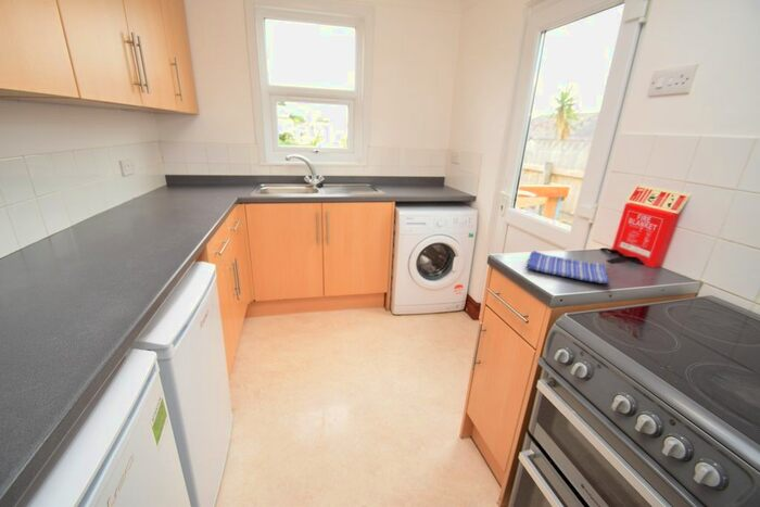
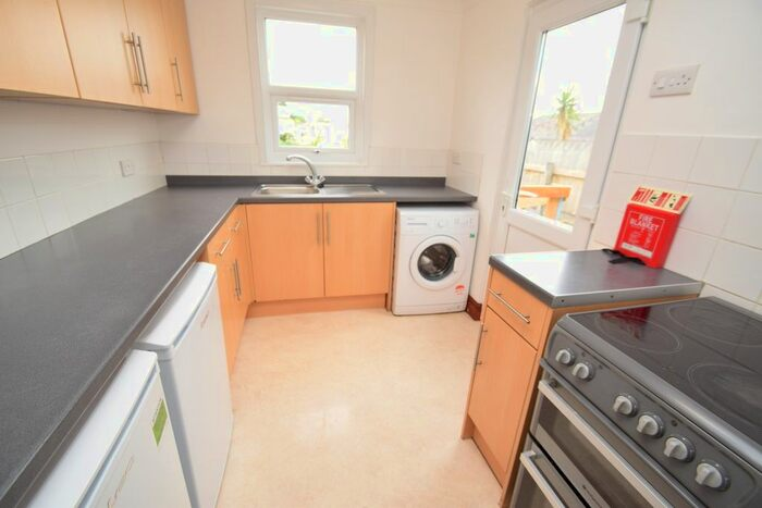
- dish towel (566, 266)
